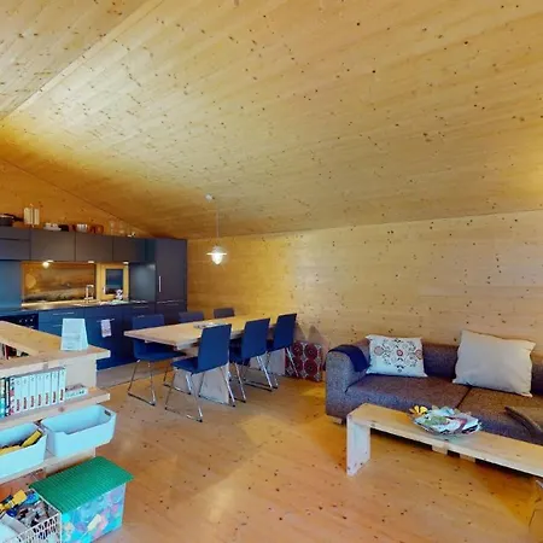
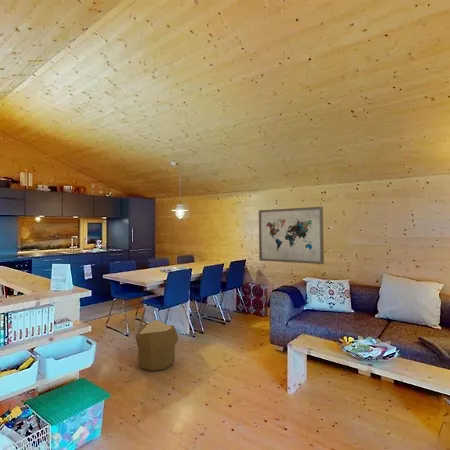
+ pouf (156, 341)
+ wall art (288, 235)
